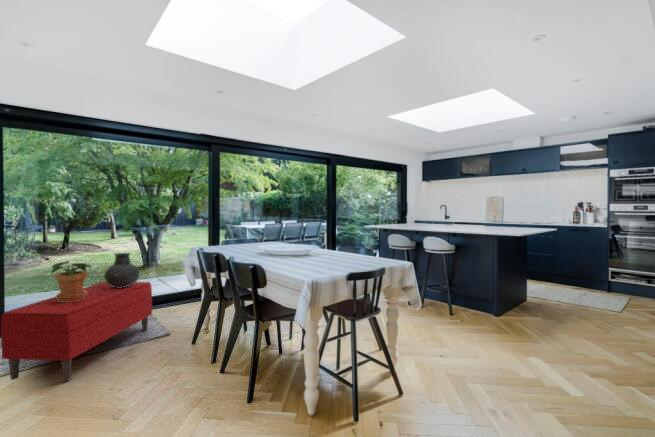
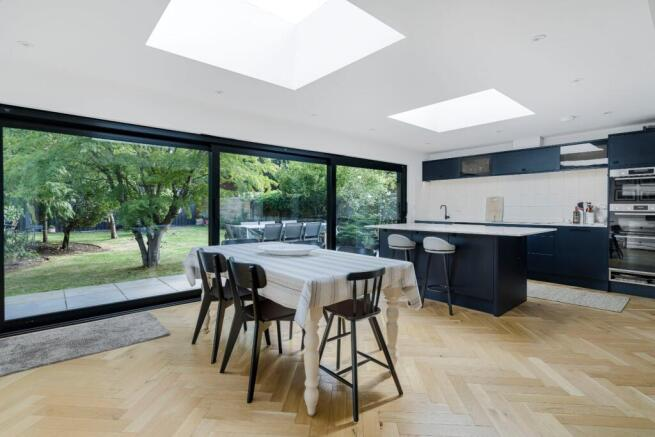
- bench (90, 322)
- potted plant (75, 279)
- ceramic pot (122, 269)
